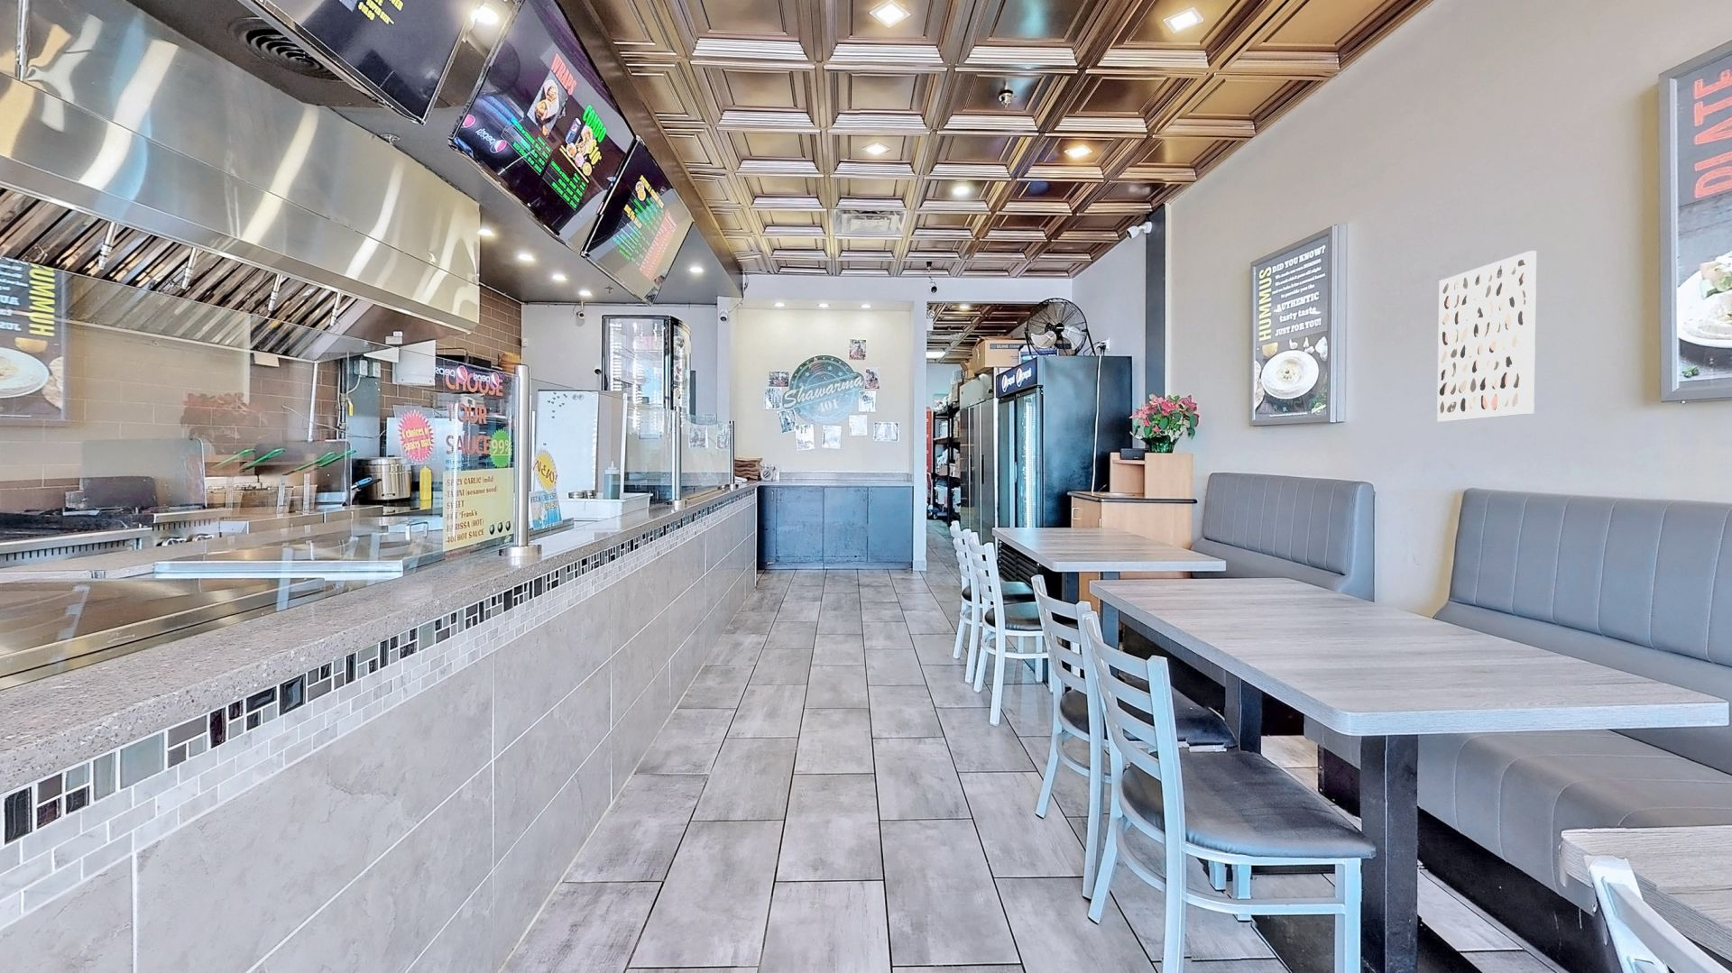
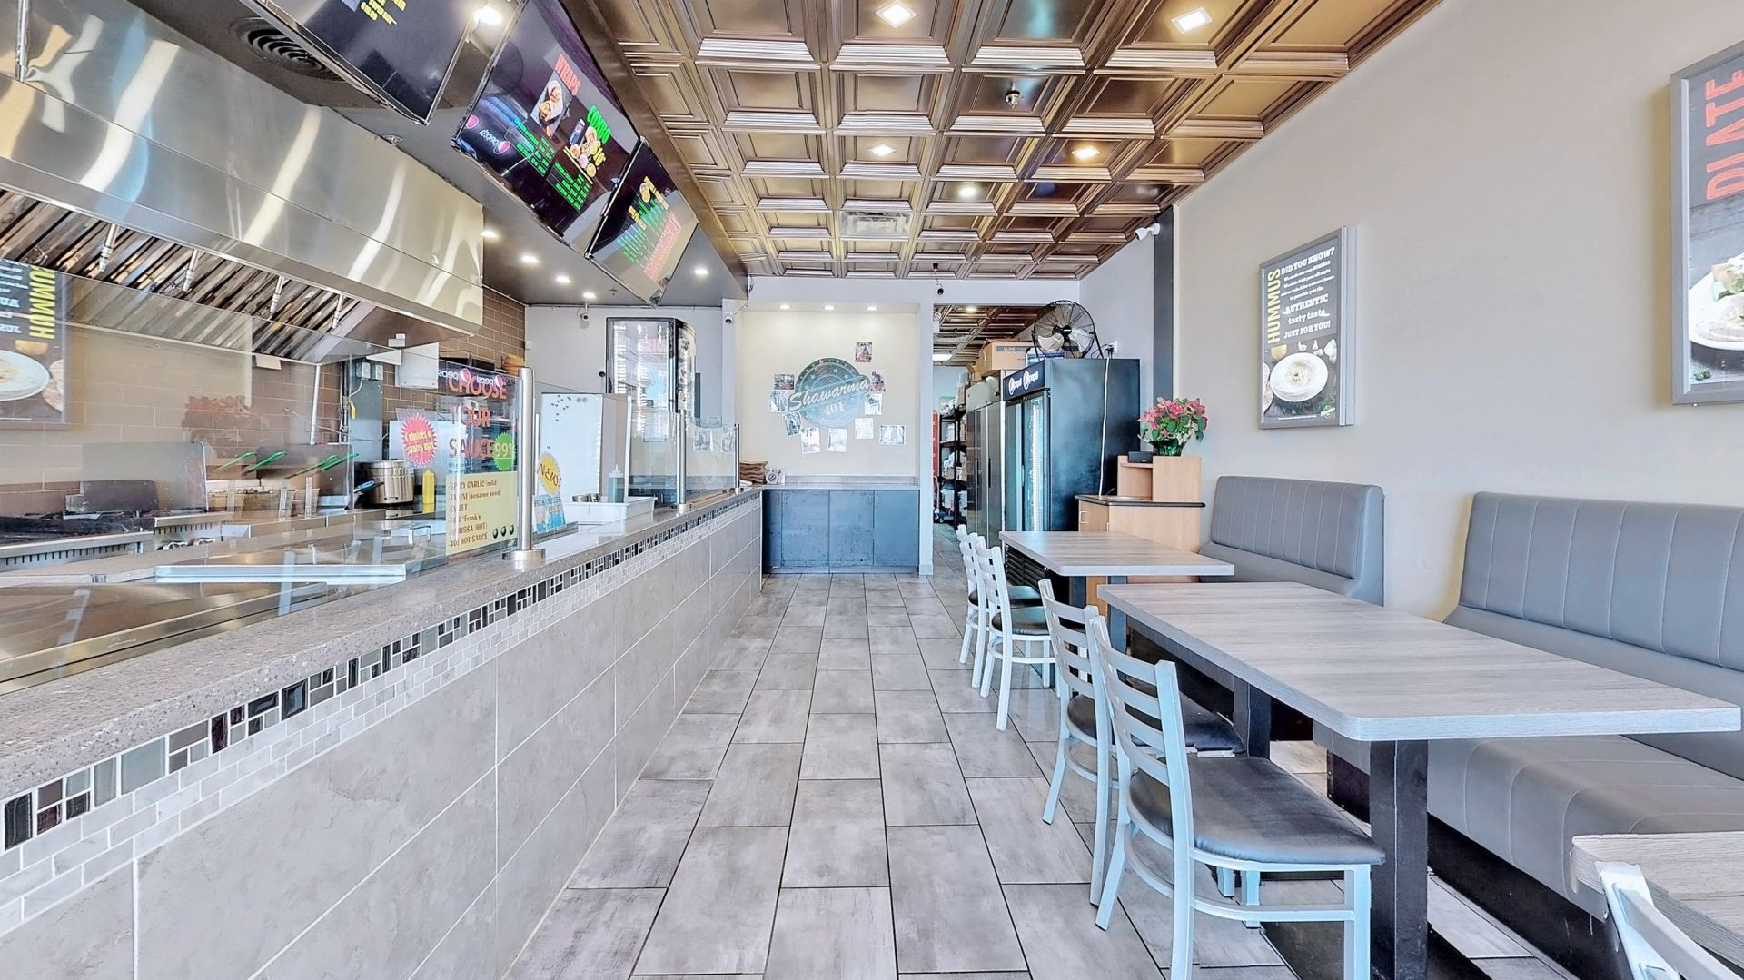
- wall art (1483, 341)
